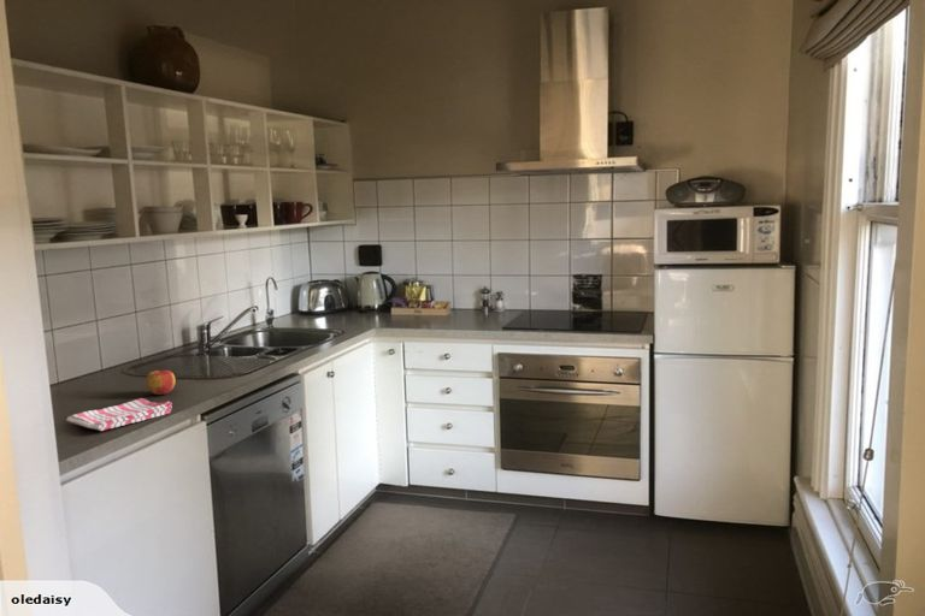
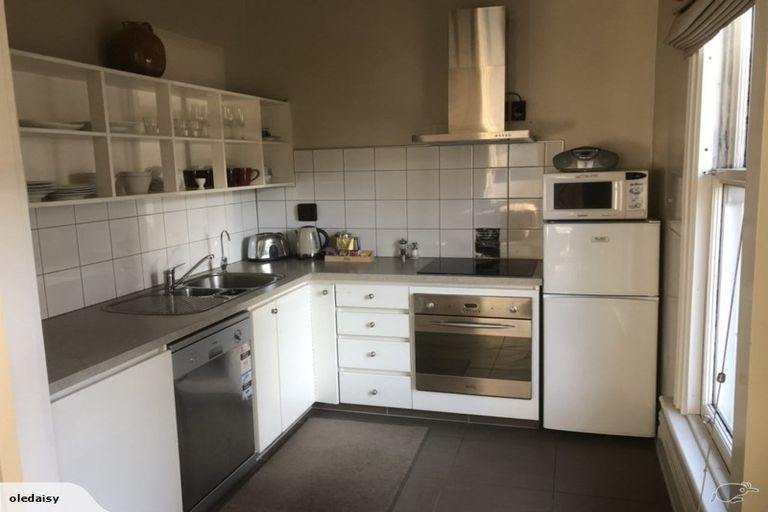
- apple (160, 380)
- dish towel (120, 411)
